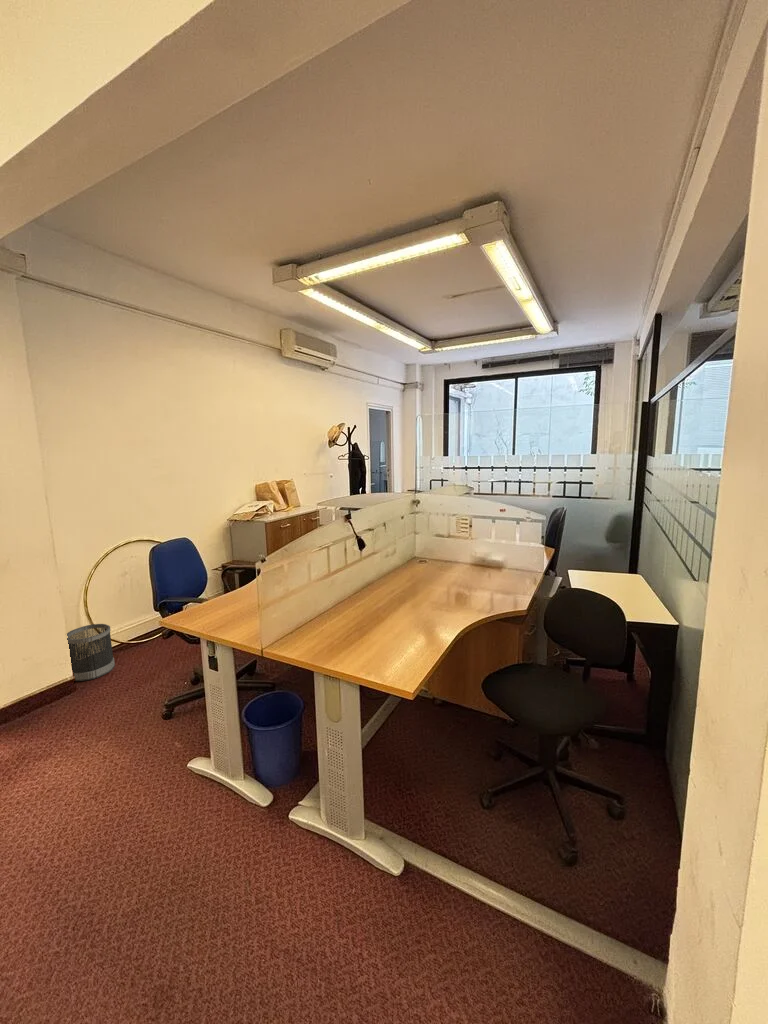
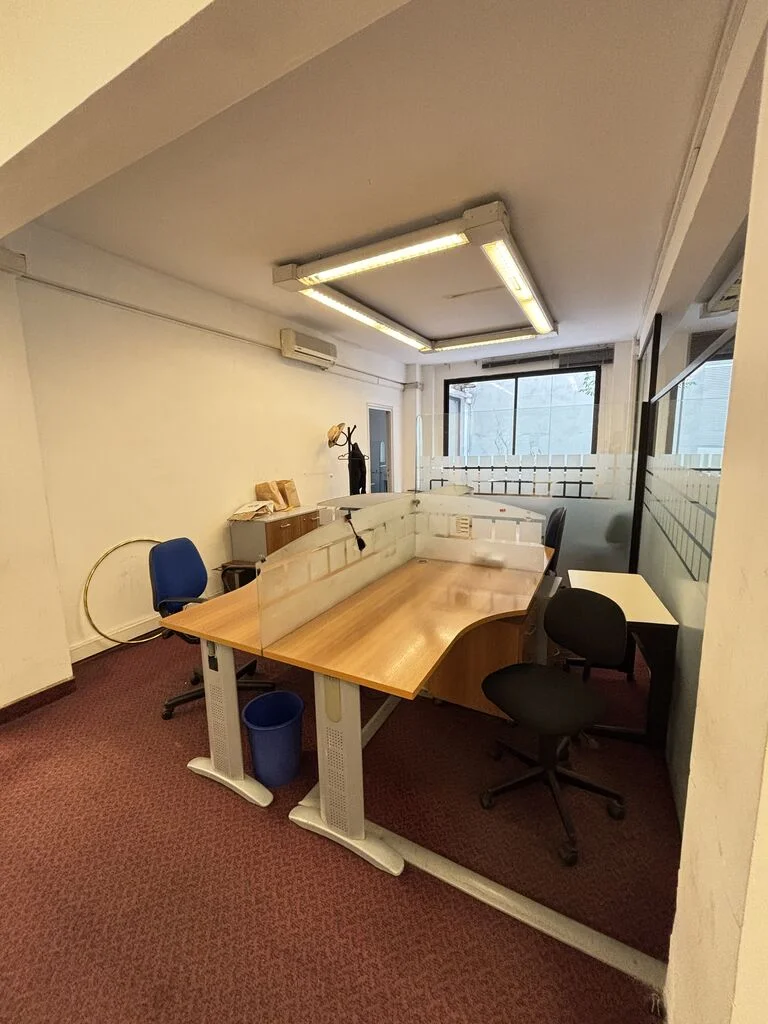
- wastebasket (90, 651)
